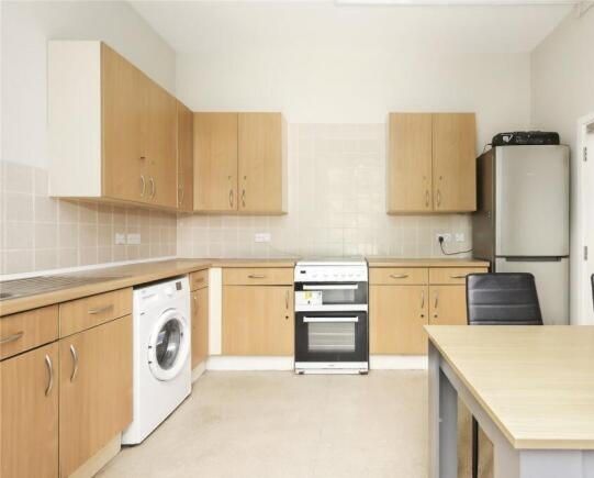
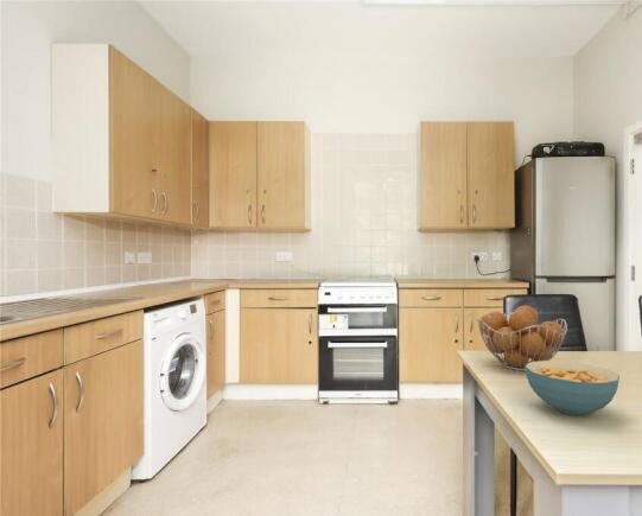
+ fruit basket (520, 336)
+ cereal bowl (570, 390)
